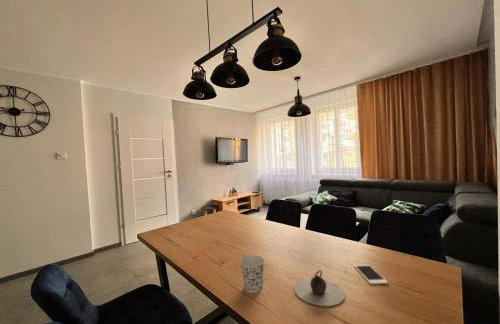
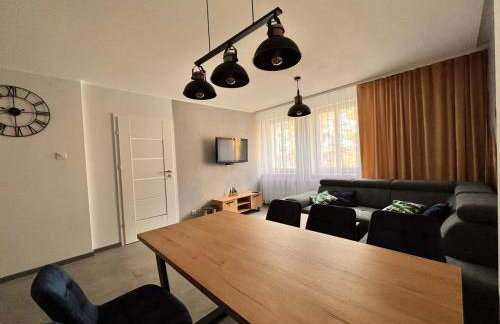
- cup (252, 274)
- cell phone (369, 273)
- teapot (317, 280)
